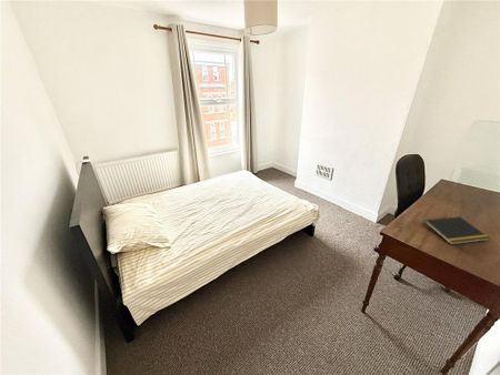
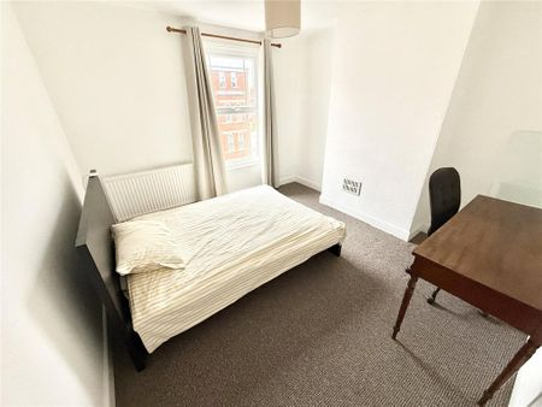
- notepad (456, 229)
